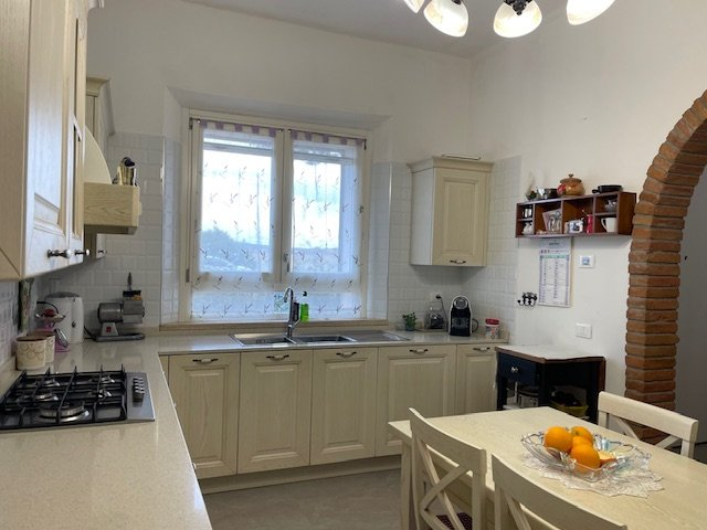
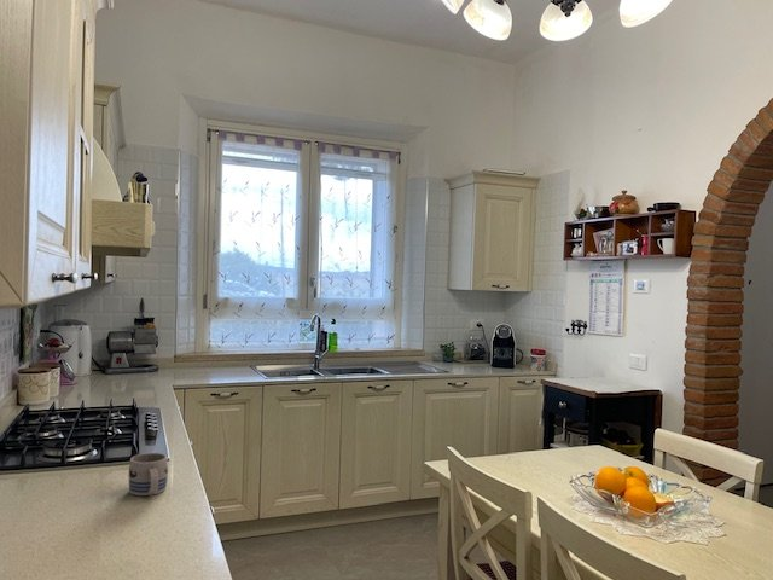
+ mug (149, 475)
